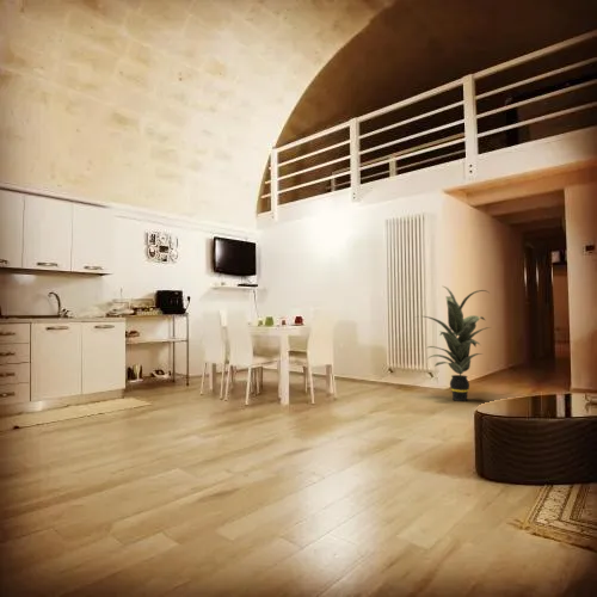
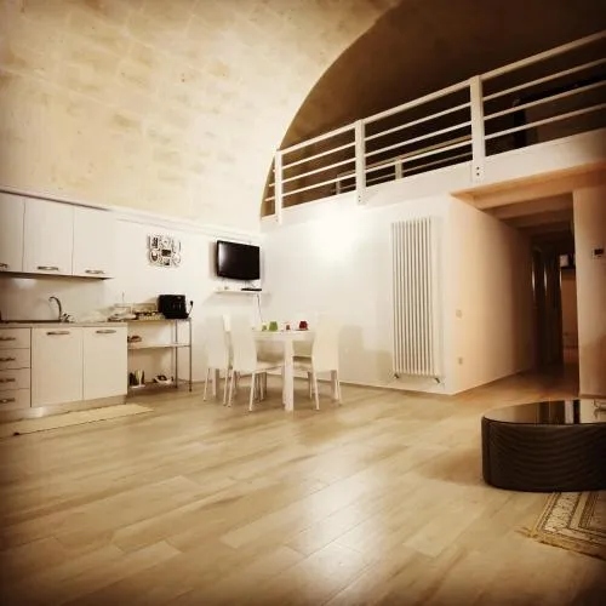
- indoor plant (455, 341)
